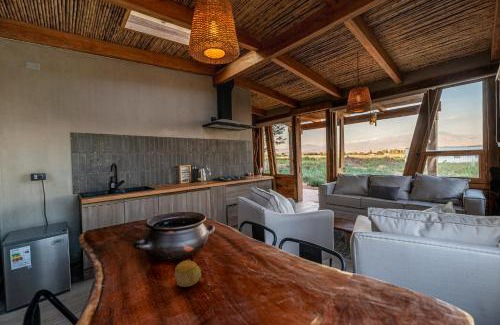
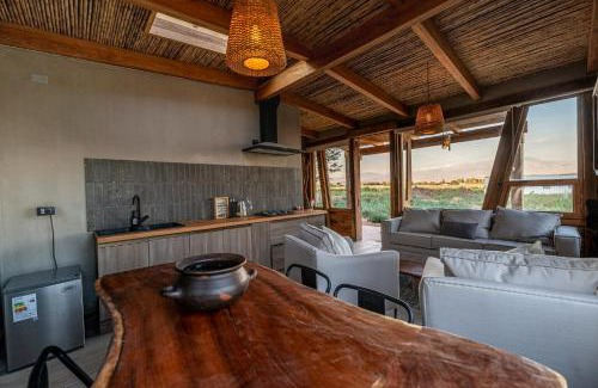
- fruit (188, 272)
